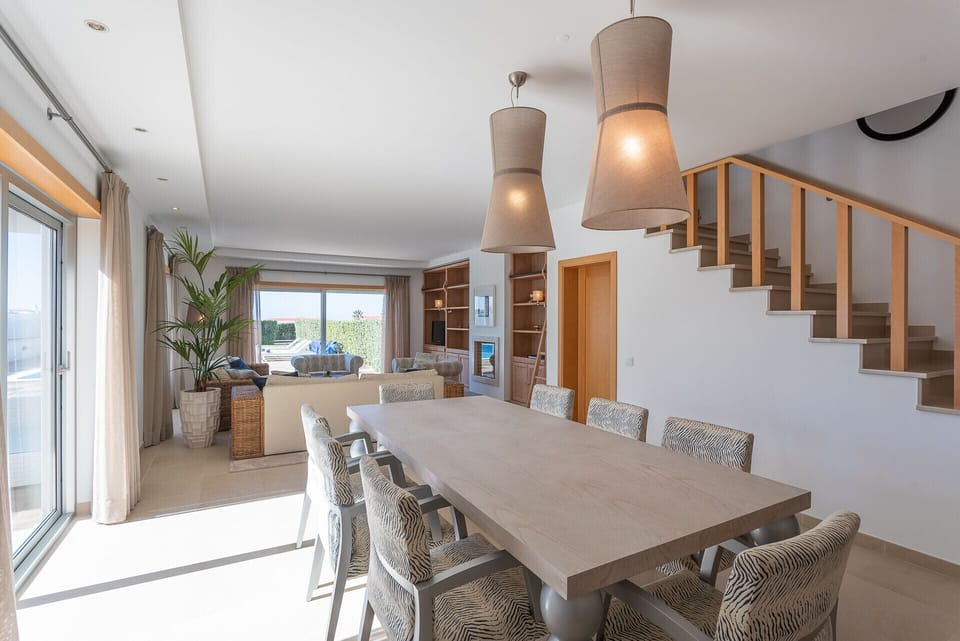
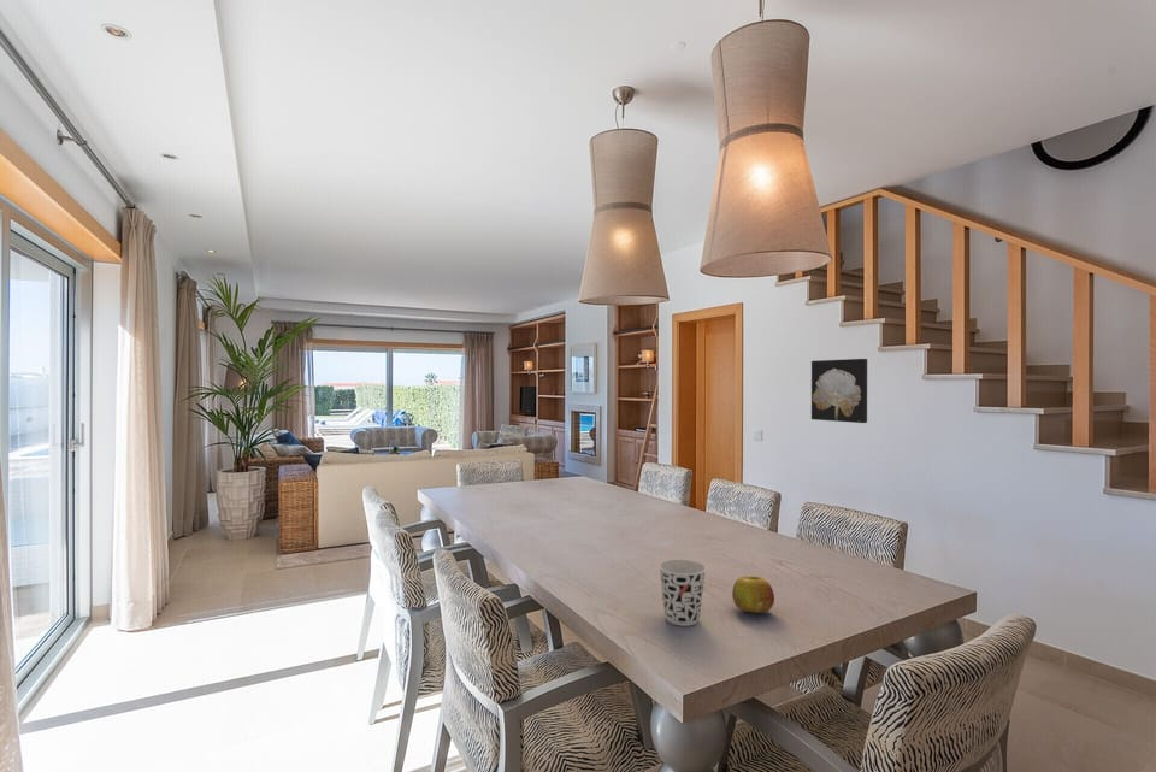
+ fruit (753, 594)
+ cup (682, 593)
+ wall art (838, 390)
